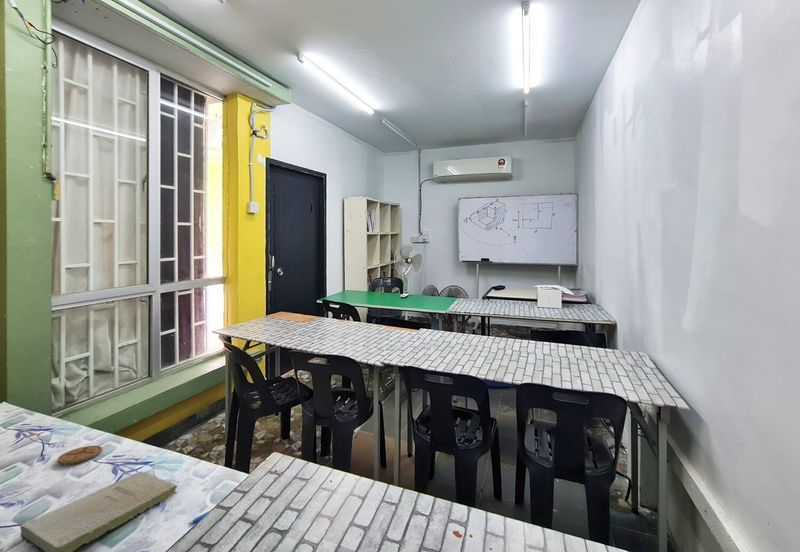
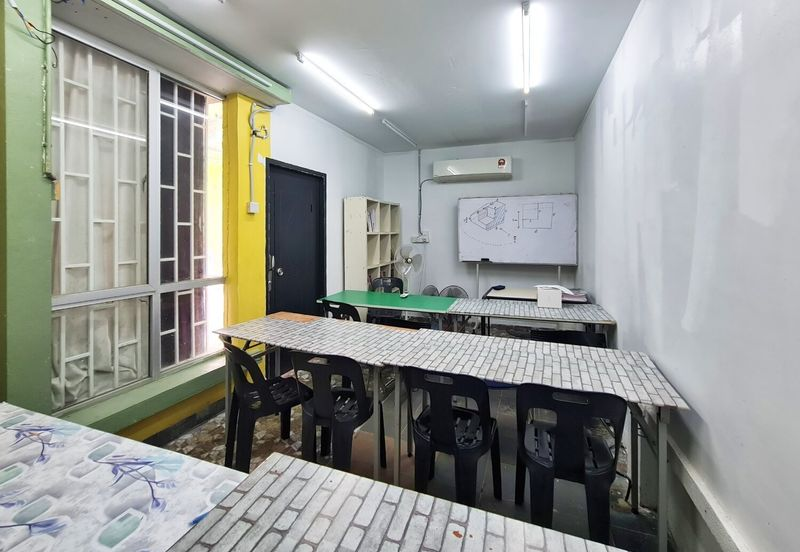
- coaster (80, 454)
- book (104, 507)
